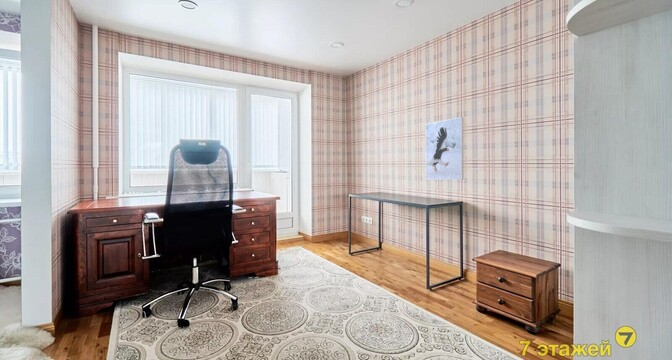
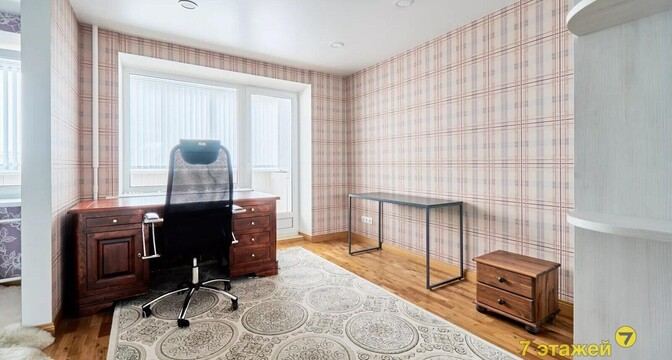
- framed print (443, 150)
